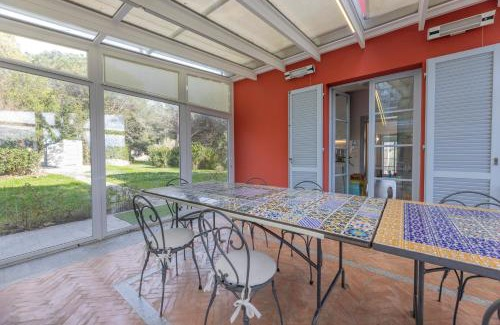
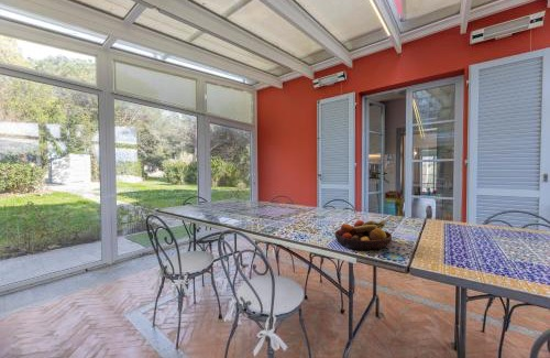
+ fruit bowl (362, 230)
